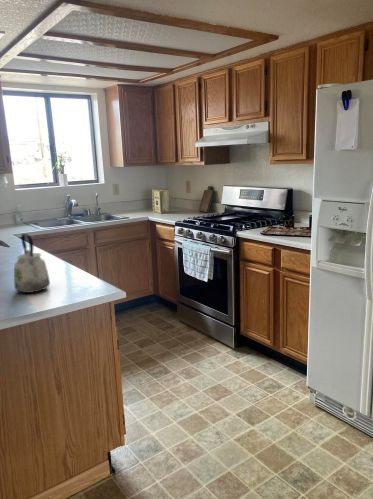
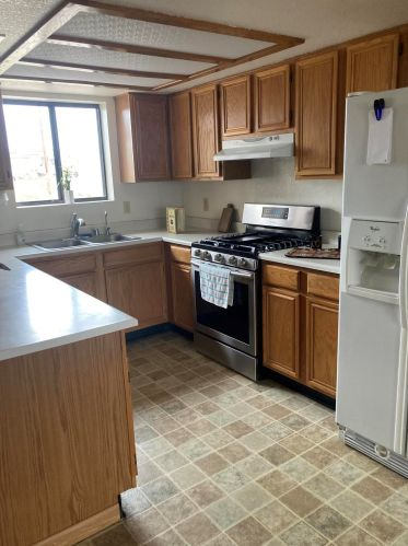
- kettle (28, 261)
